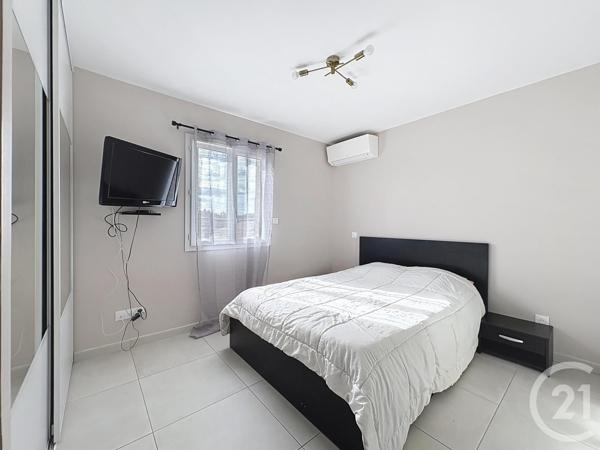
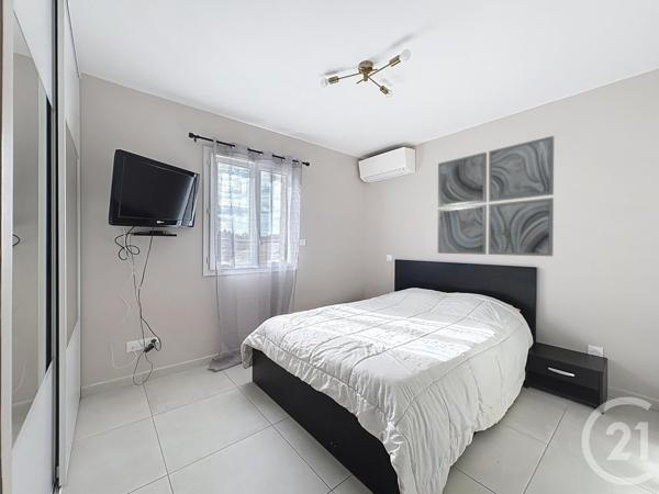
+ wall art (489, 204)
